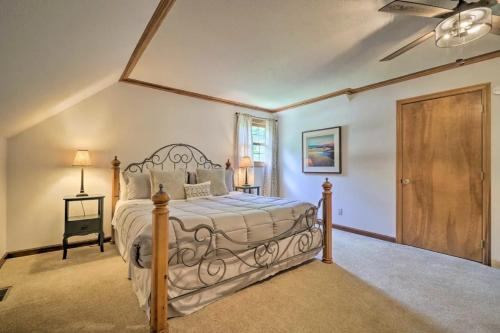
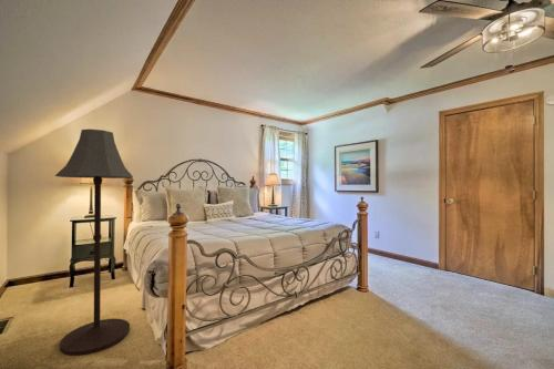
+ floor lamp (98, 234)
